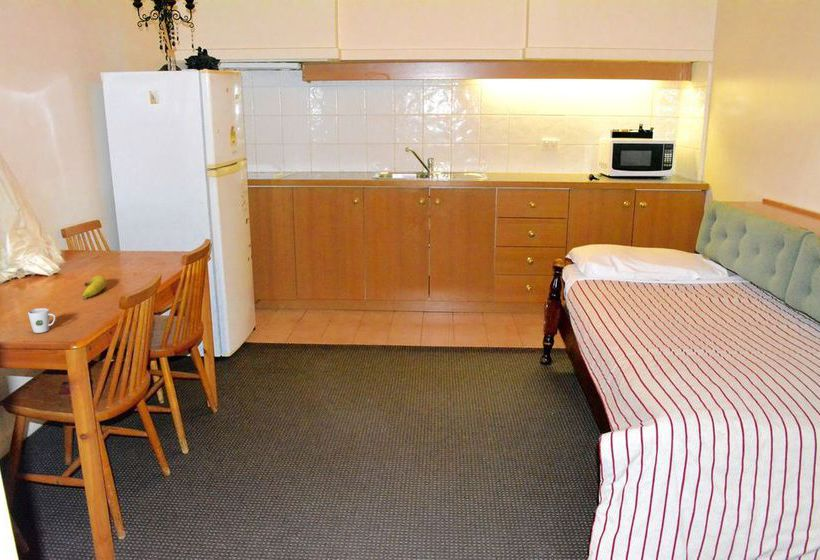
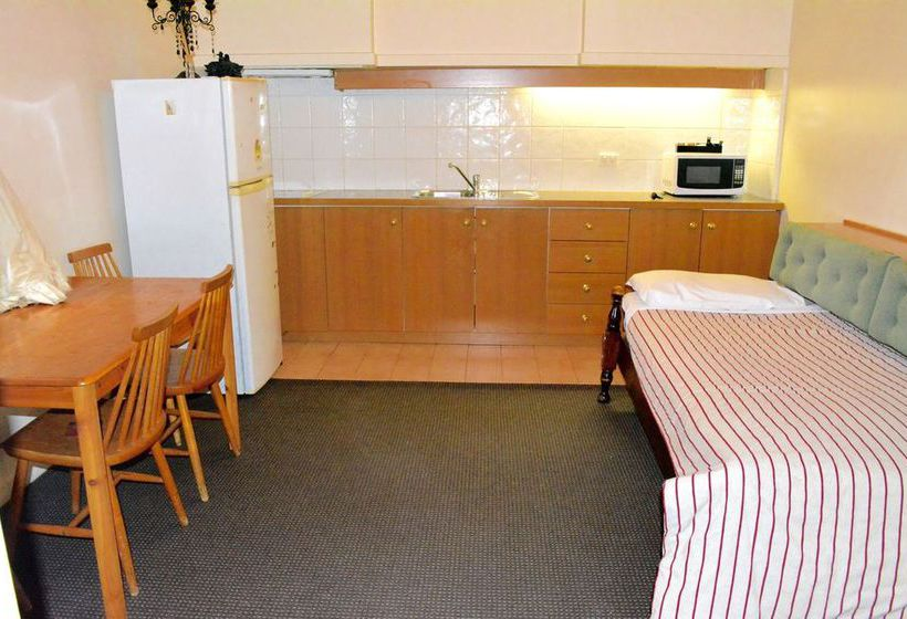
- fruit (93, 284)
- cup (42, 313)
